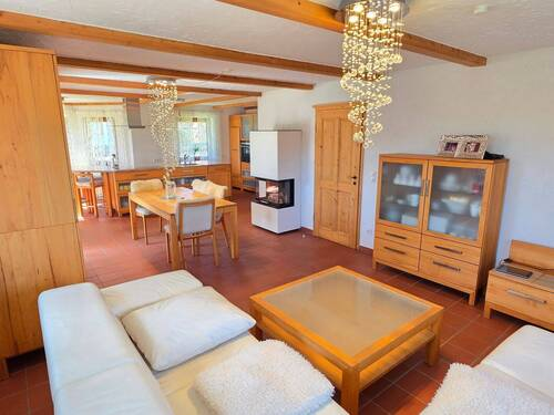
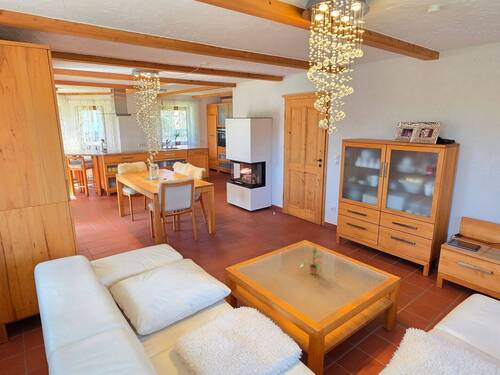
+ potted plant (311, 260)
